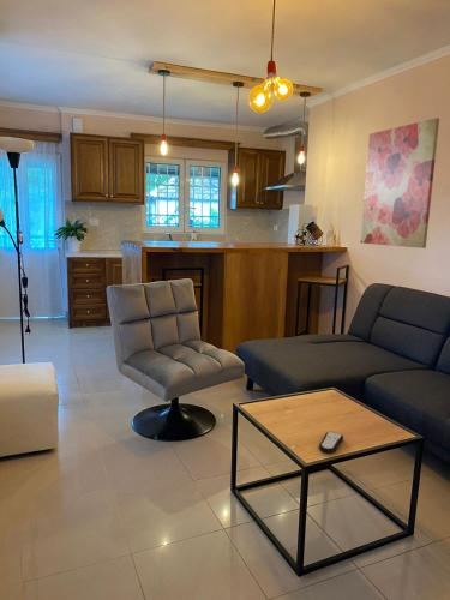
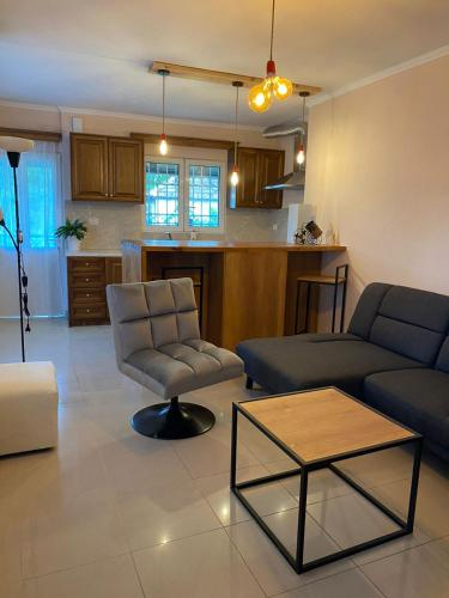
- remote control (330, 442)
- wall art (395, 187)
